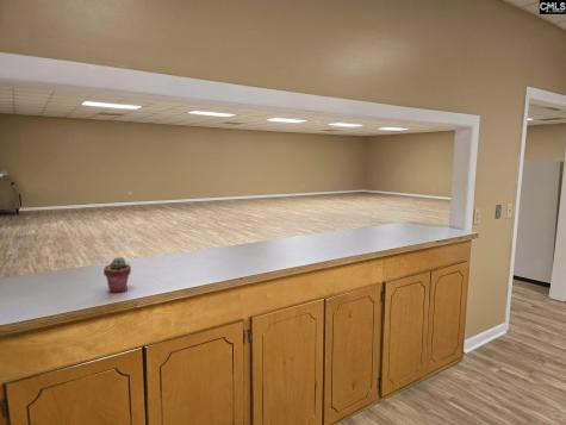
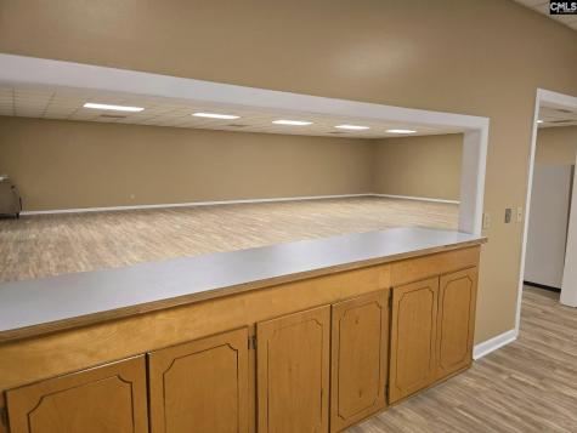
- potted succulent (117, 273)
